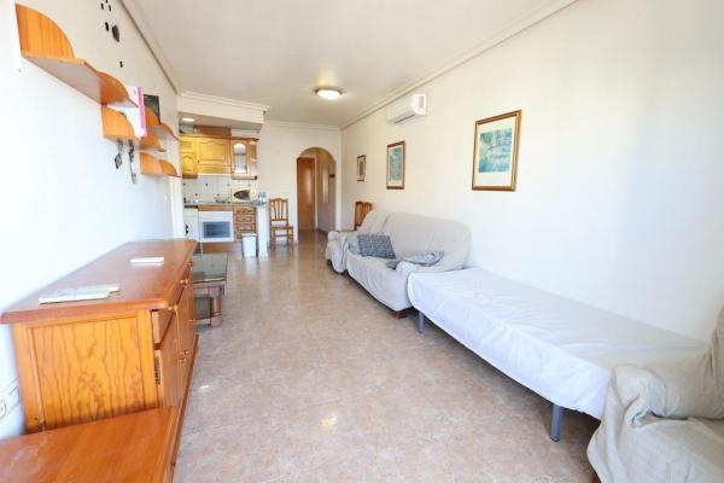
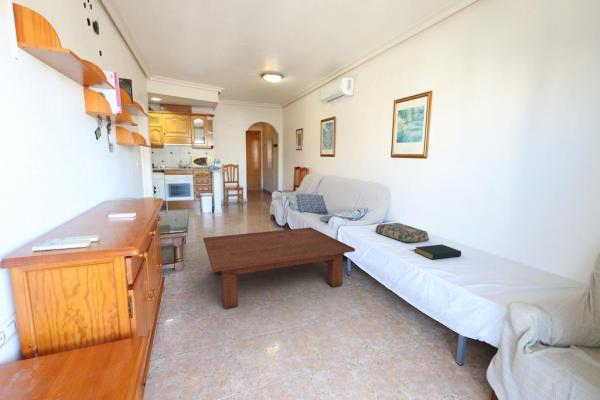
+ cushion (401, 231)
+ hardback book (437, 251)
+ coffee table (274, 260)
